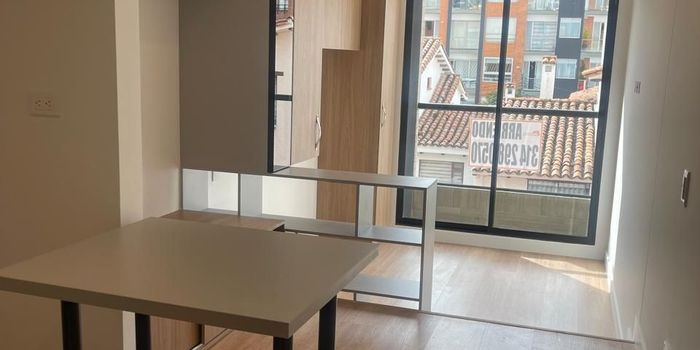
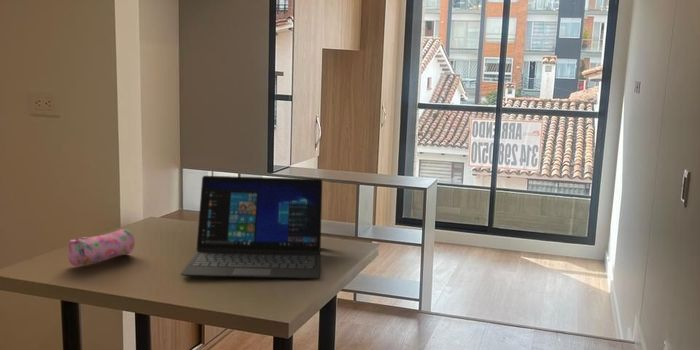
+ pencil case (101, 246)
+ laptop (257, 223)
